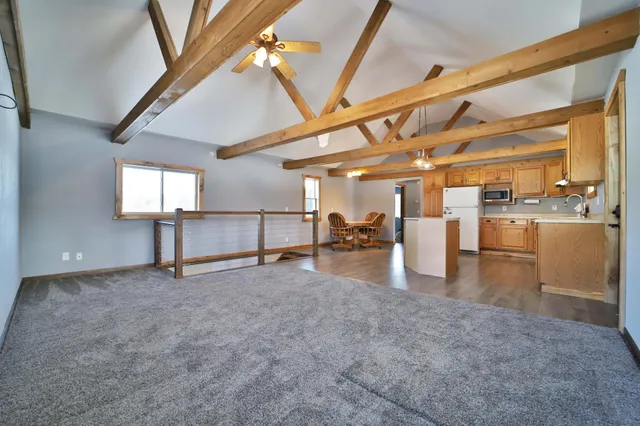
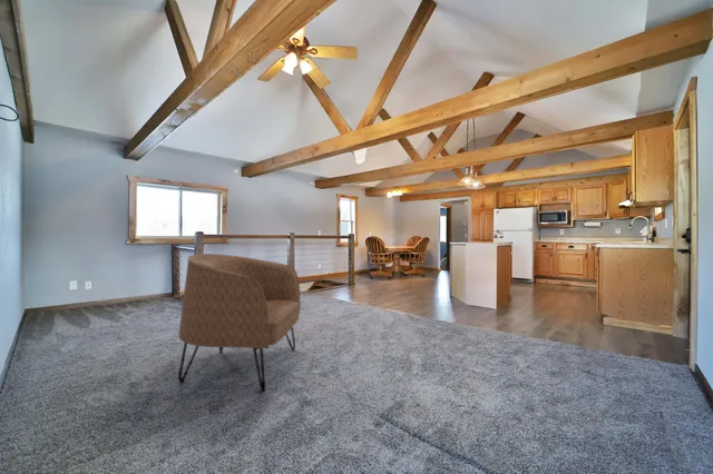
+ armchair (238, 309)
